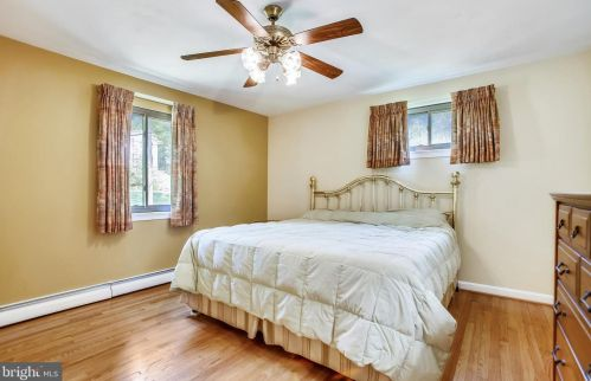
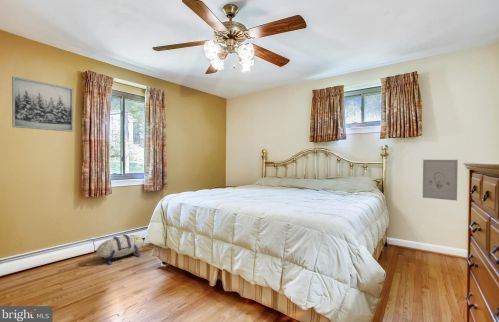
+ wall art (44, 106)
+ wall art (439, 179)
+ saddlebag (121, 246)
